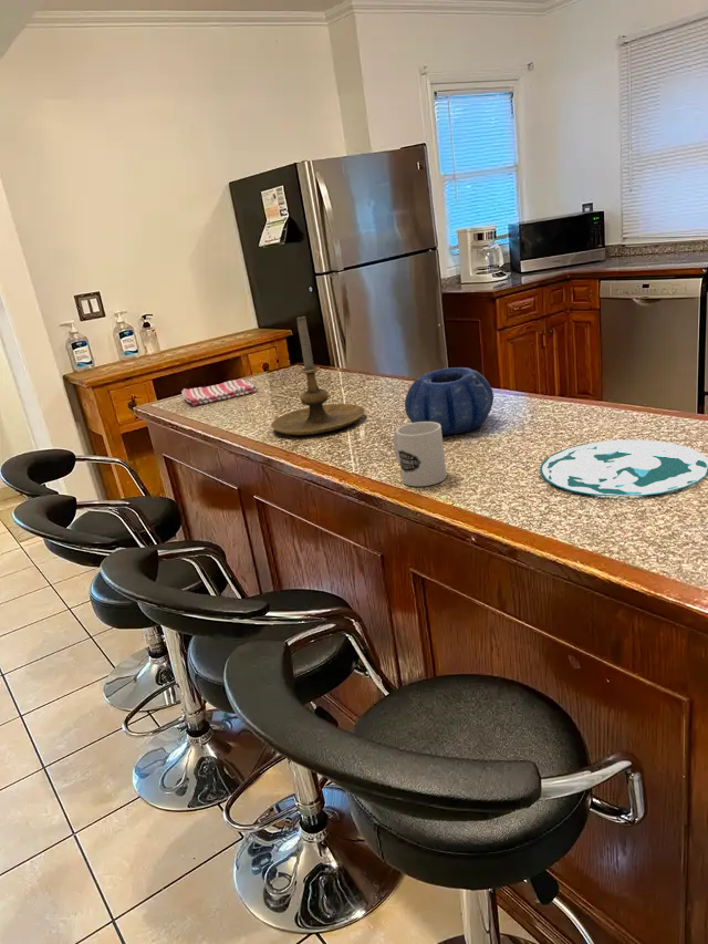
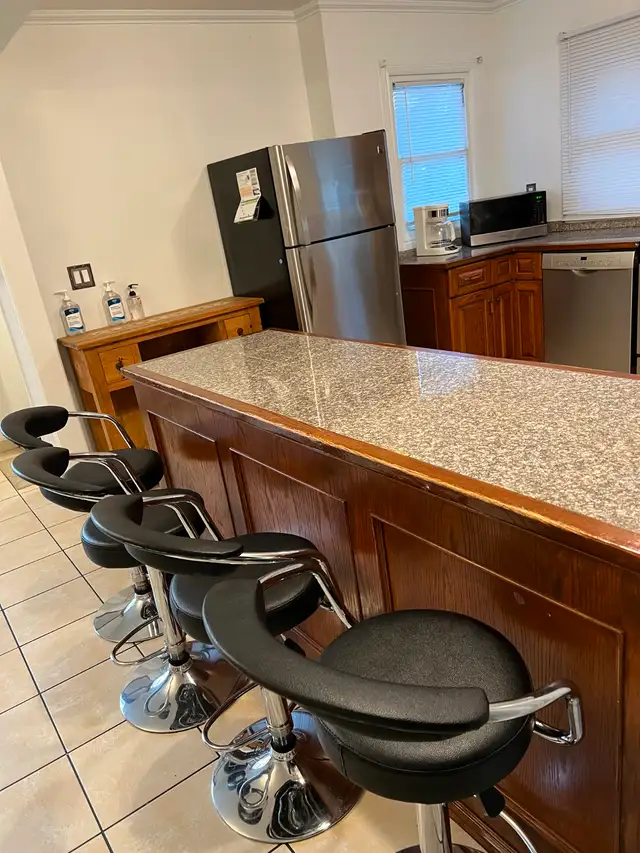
- plate (622, 458)
- mug (415, 452)
- dish towel (219, 390)
- decorative bowl (448, 400)
- candle holder (310, 371)
